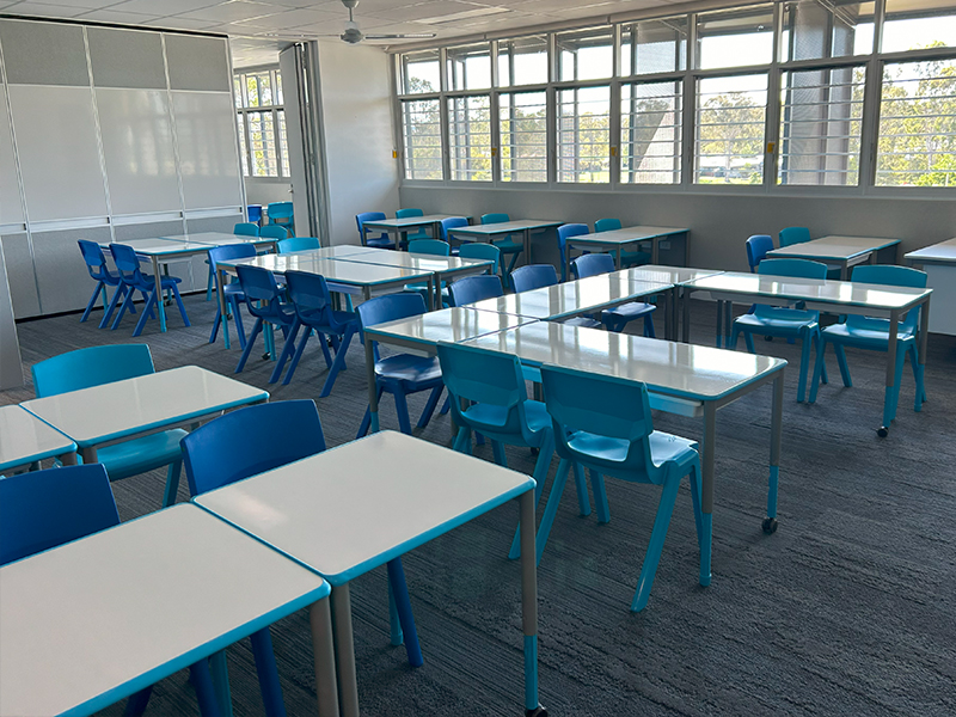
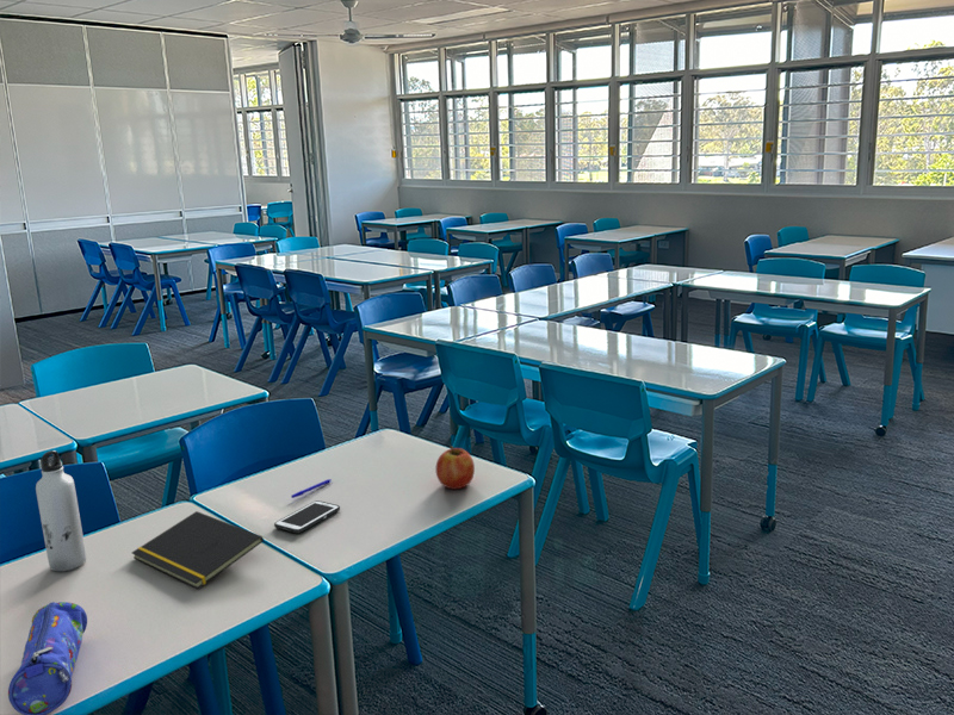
+ pencil case (50, 652)
+ pen (312, 487)
+ fruit (454, 466)
+ notepad (197, 547)
+ water bottle (58, 509)
+ cell phone (308, 516)
